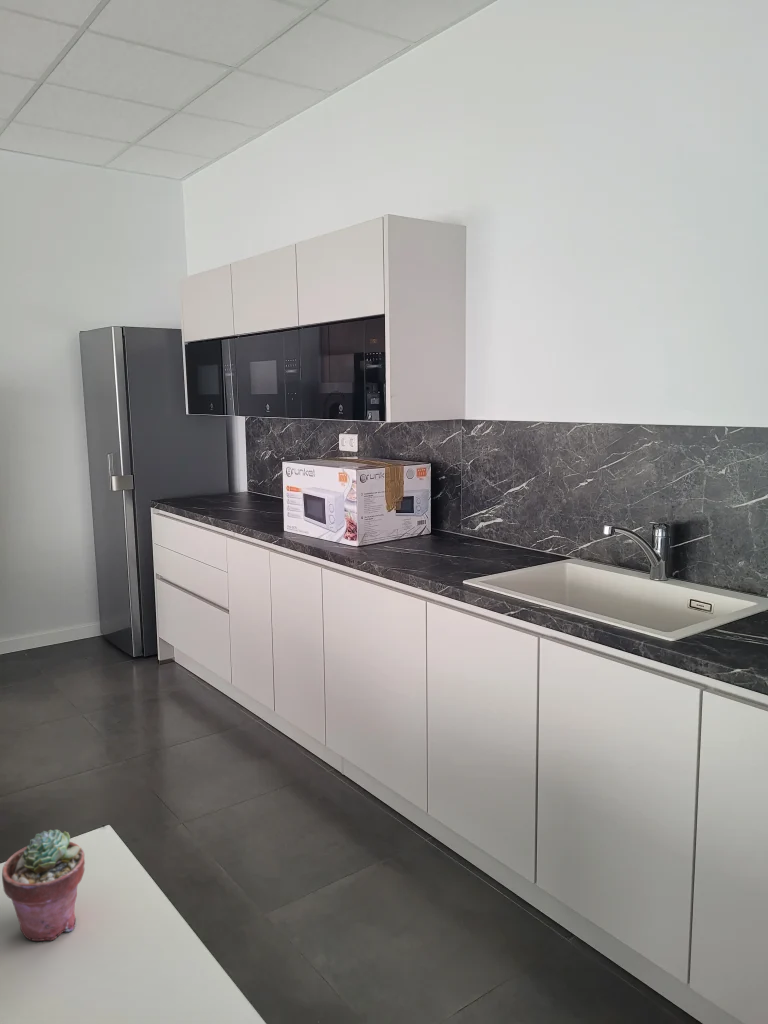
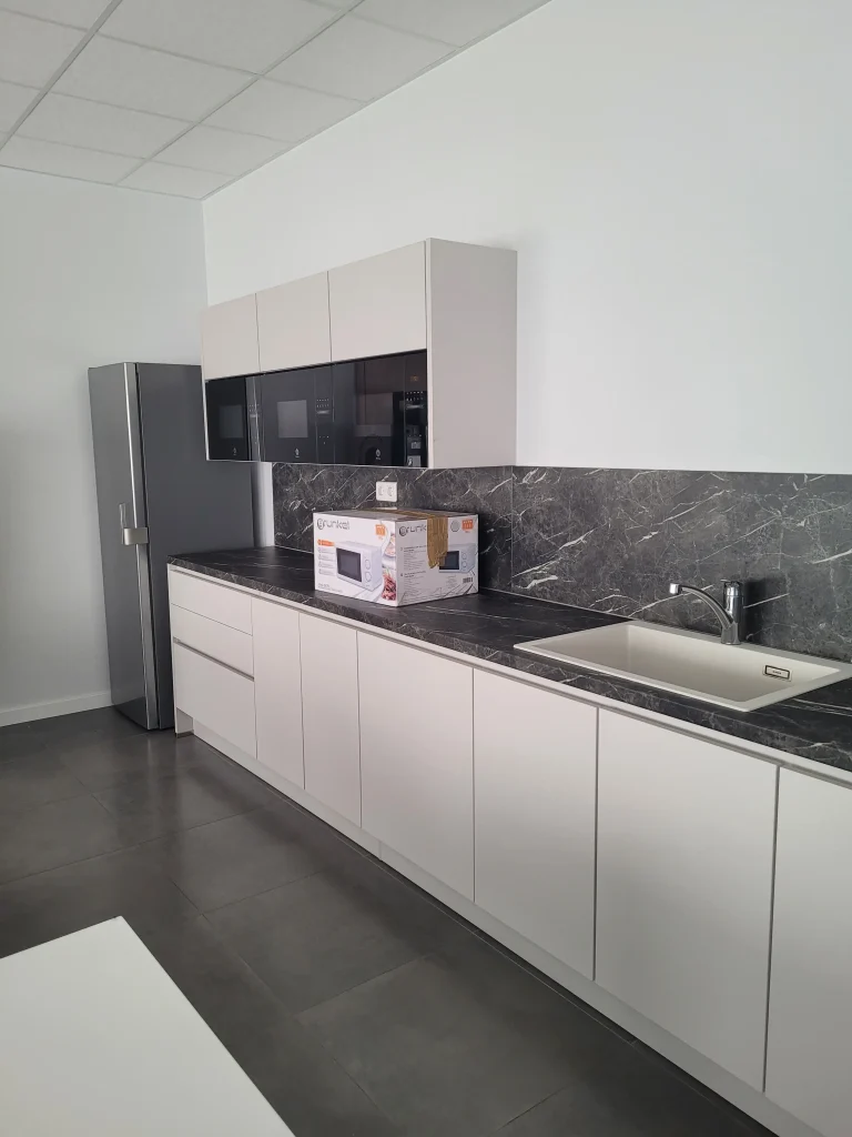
- potted succulent (45, 880)
